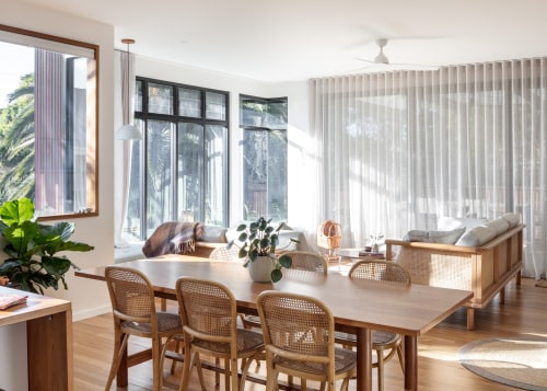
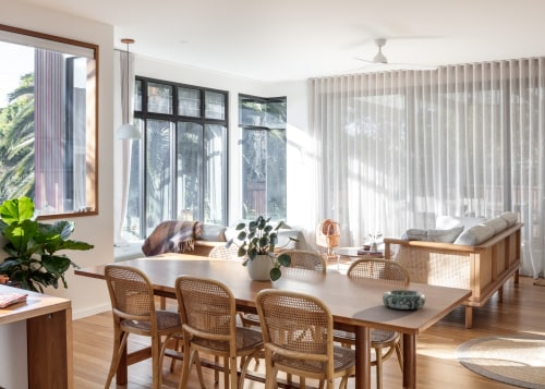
+ decorative bowl (403, 299)
